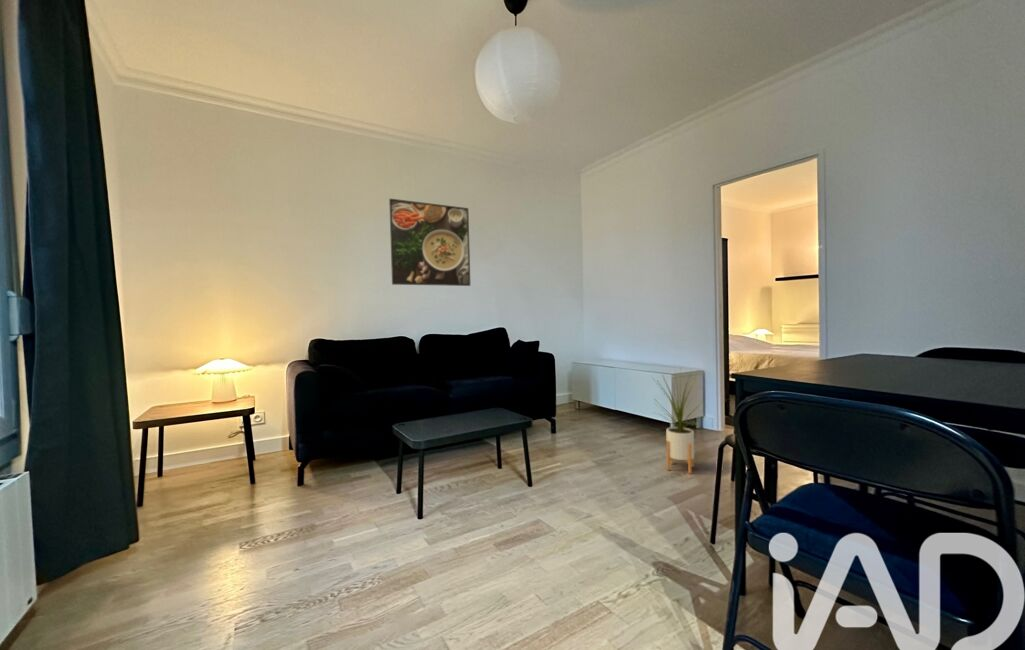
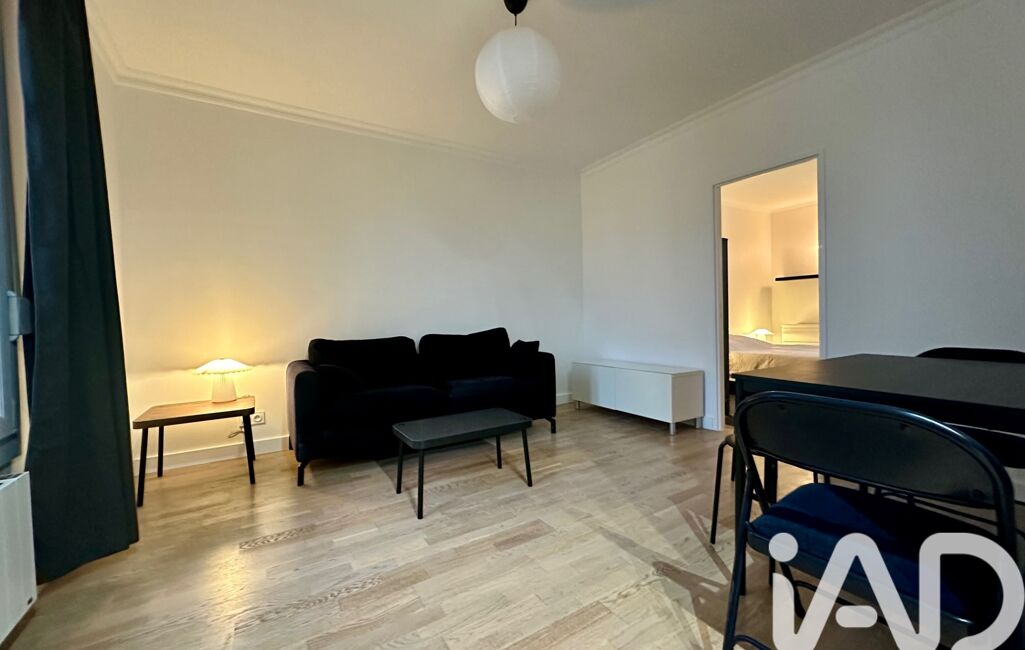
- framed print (431, 244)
- house plant (679, 418)
